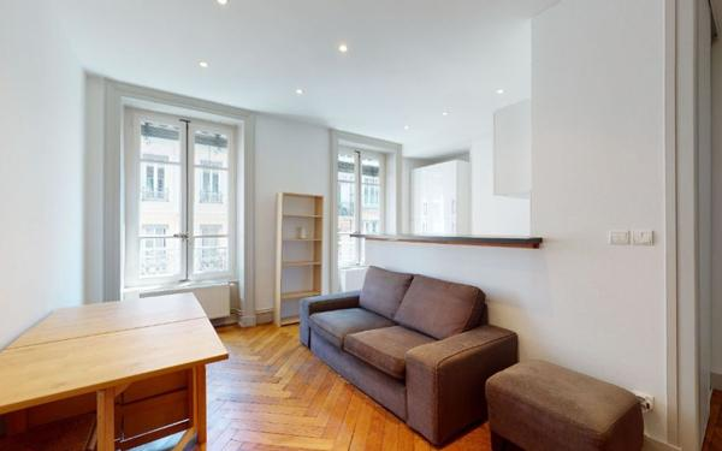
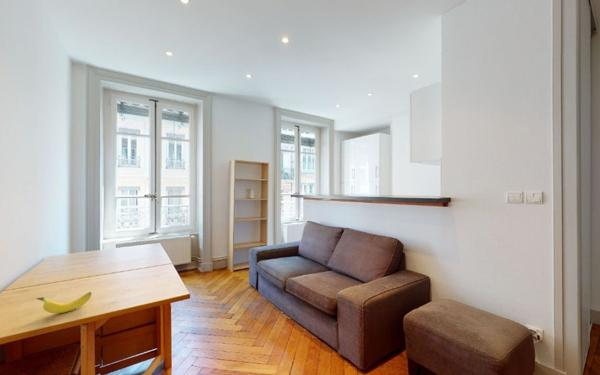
+ banana (65, 303)
